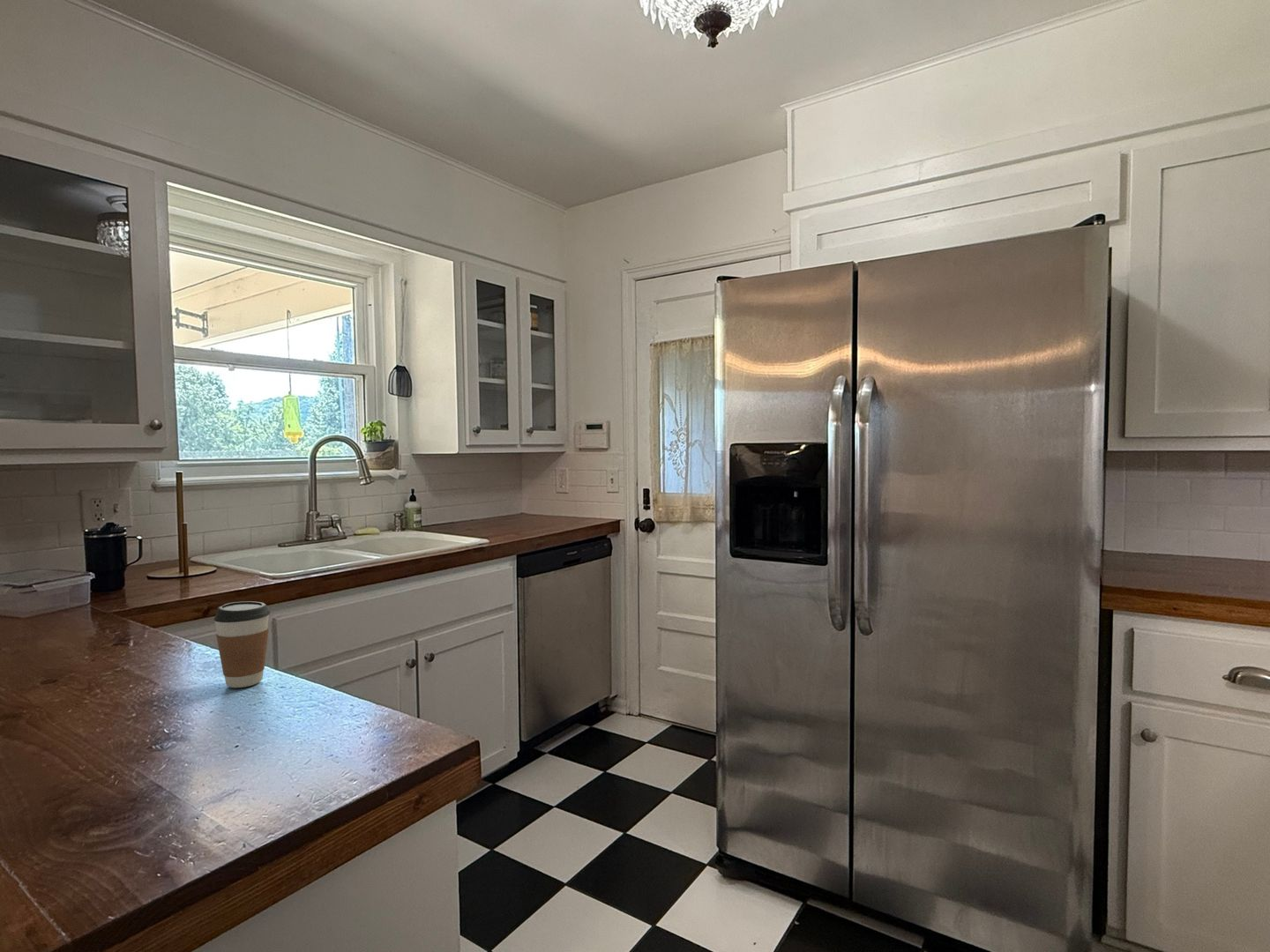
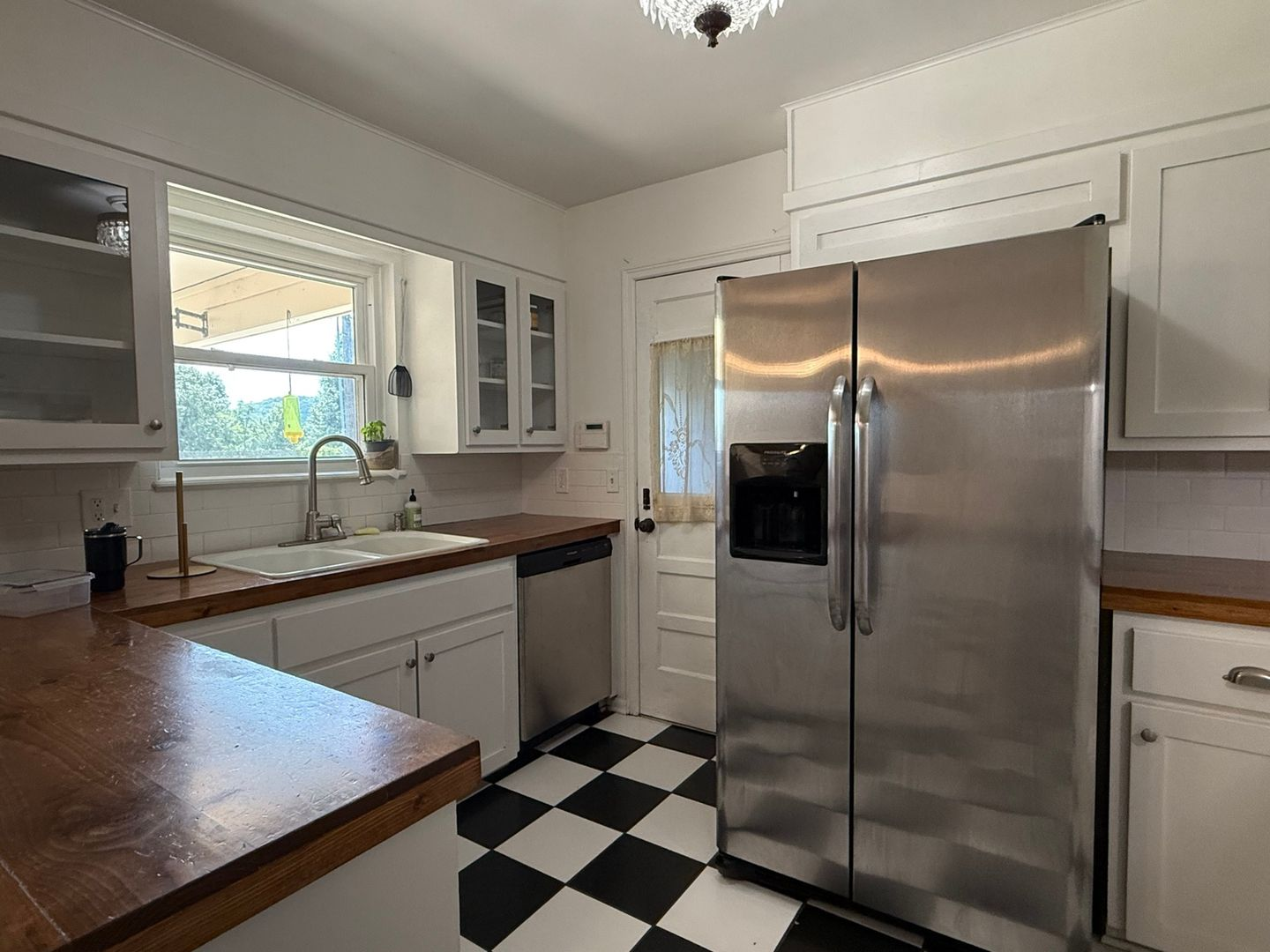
- coffee cup (243, 643)
